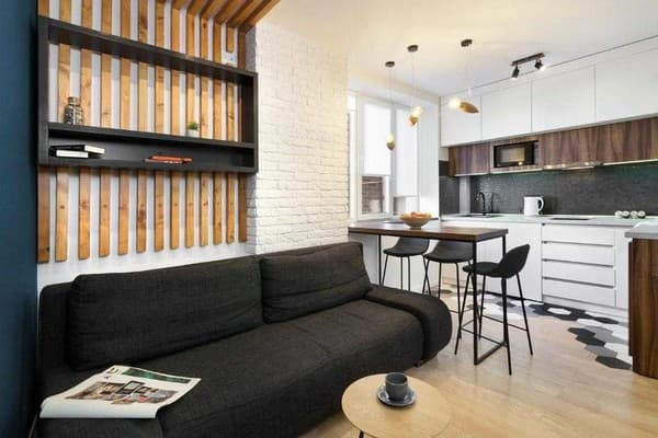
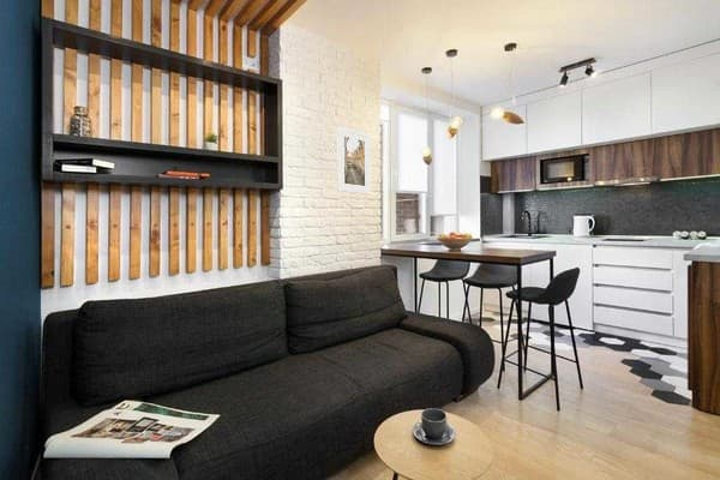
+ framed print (354, 161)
